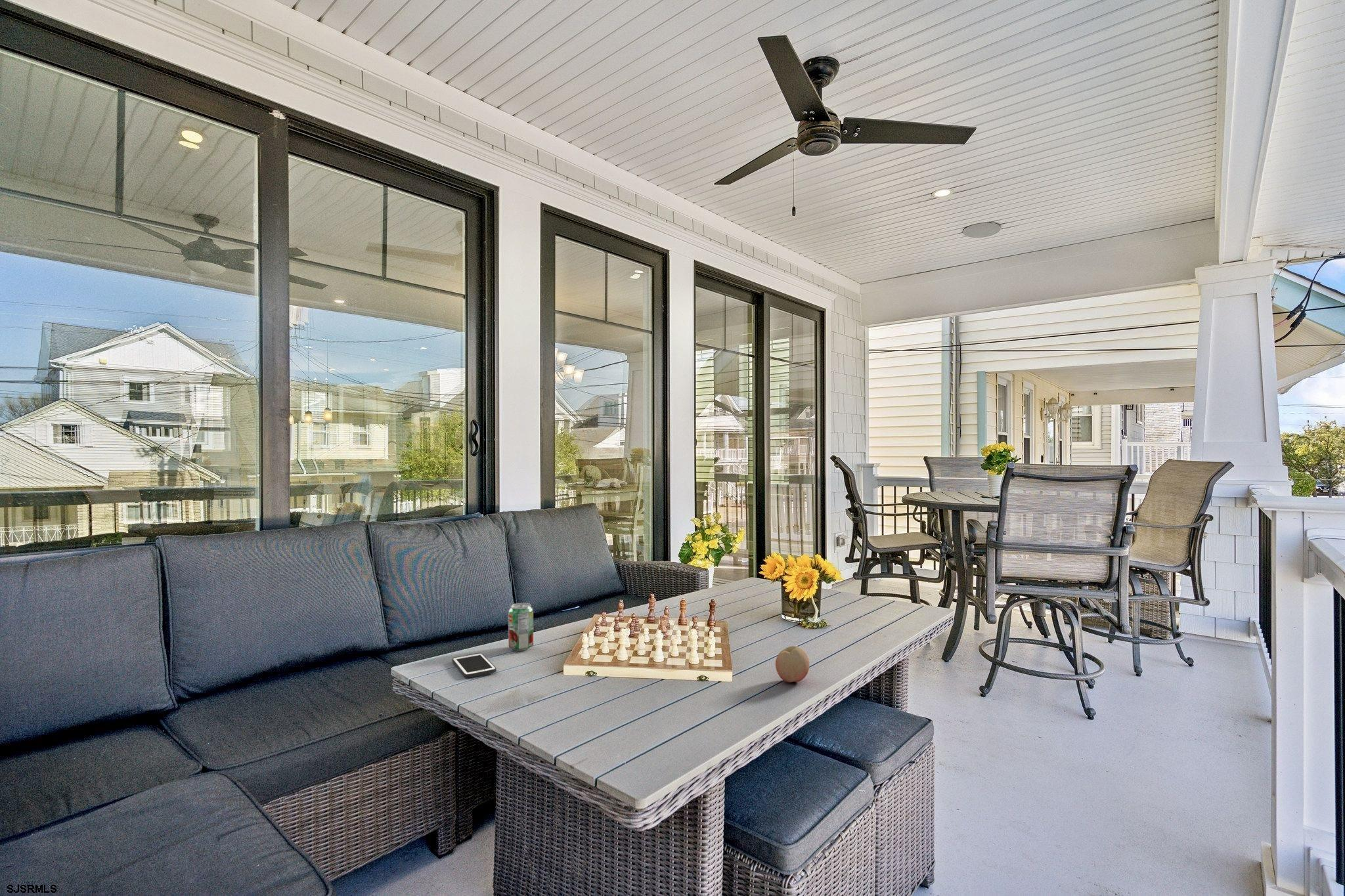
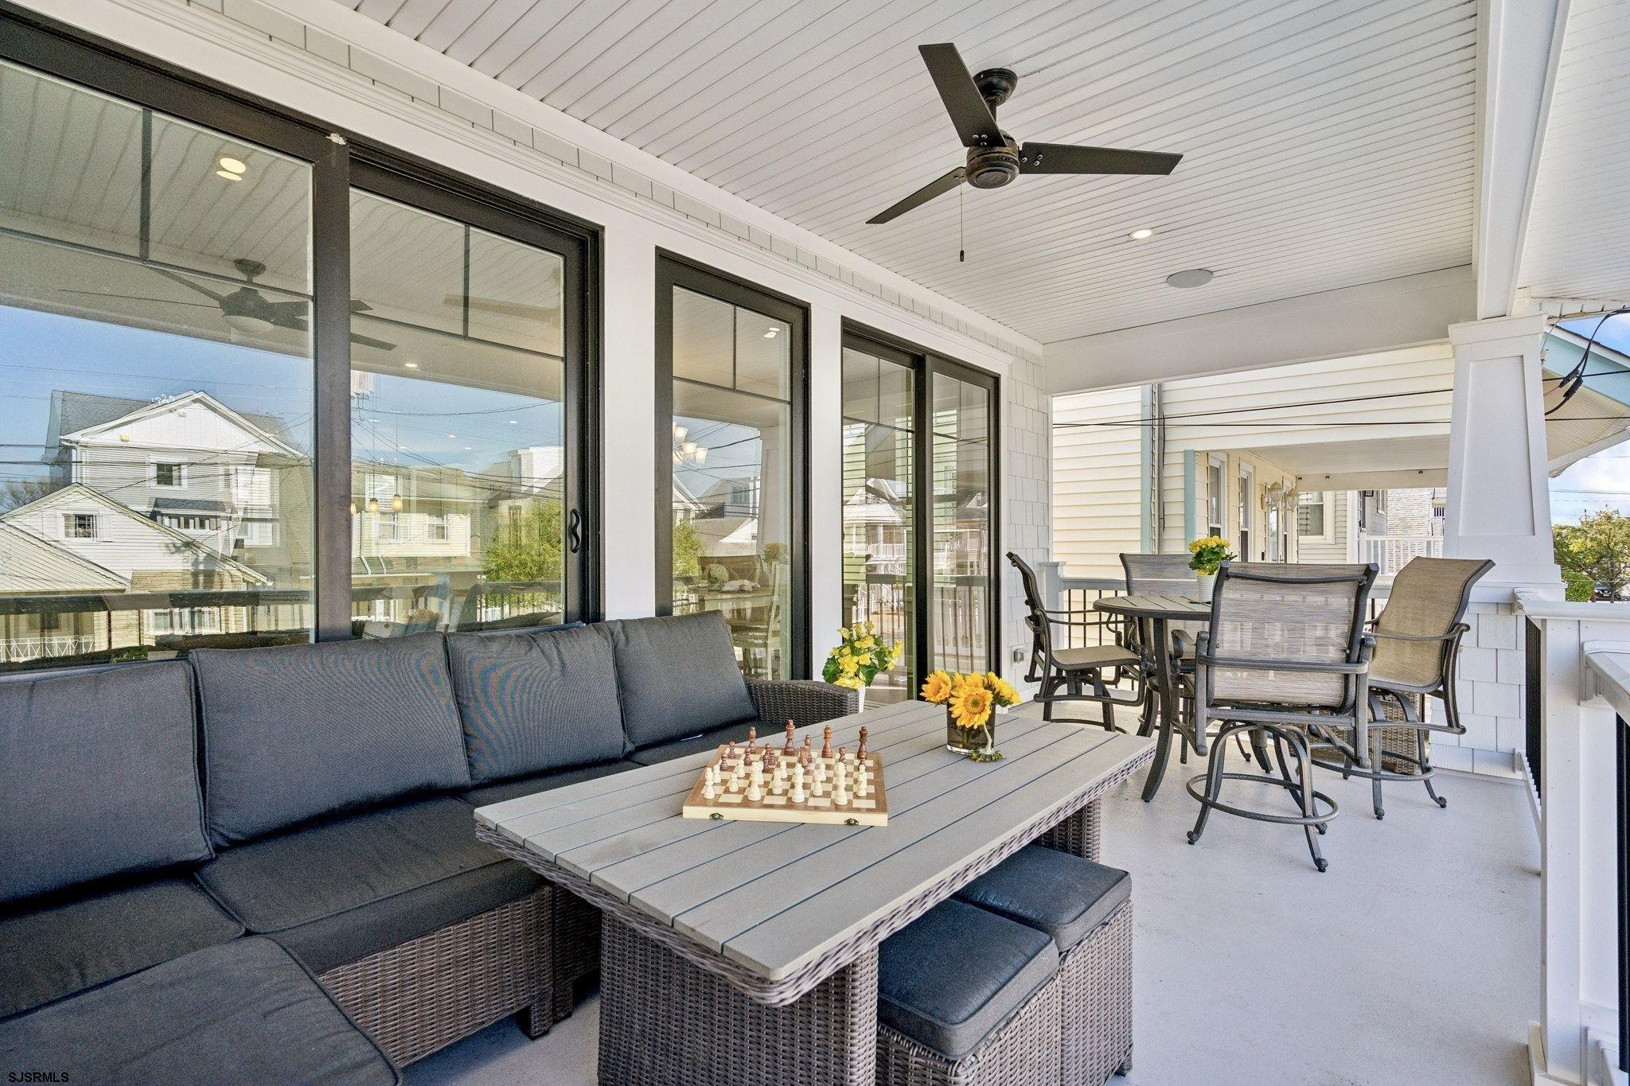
- fruit (792, 664)
- cell phone (474, 665)
- beverage can (521, 626)
